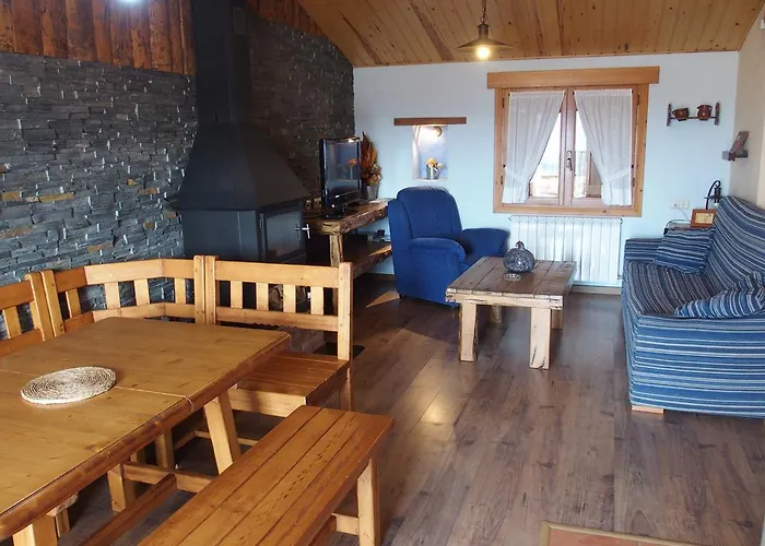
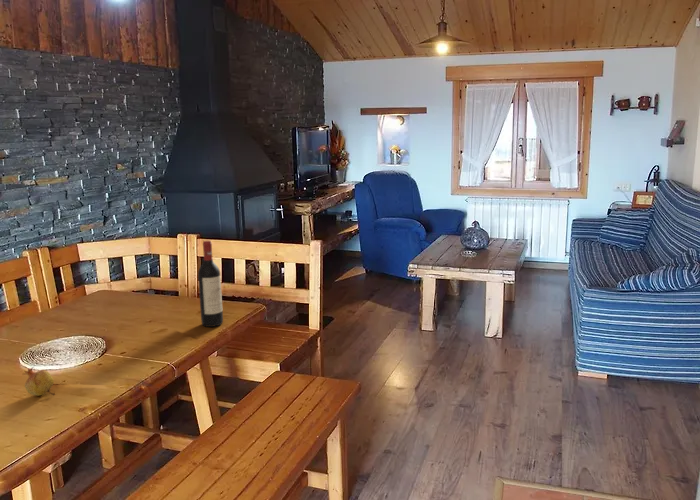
+ fruit (38, 381)
+ wine bottle (209, 283)
